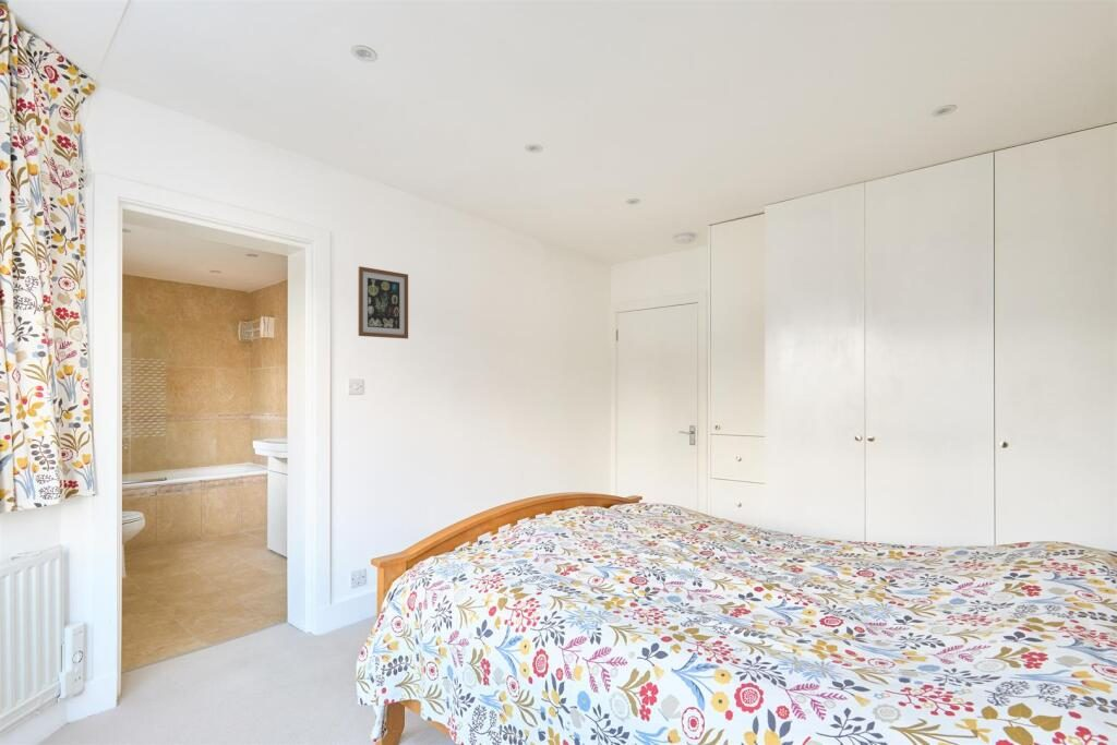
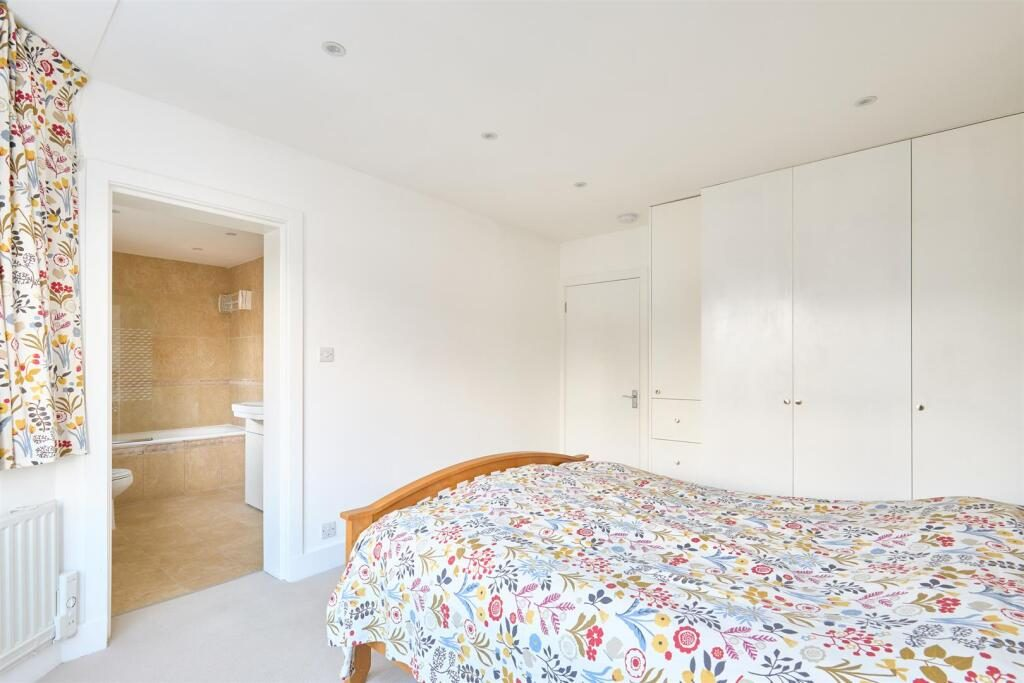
- wall art (384, 303)
